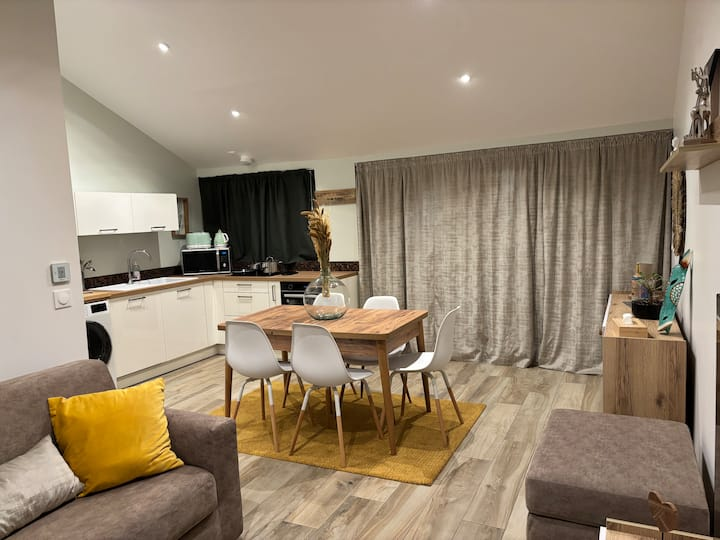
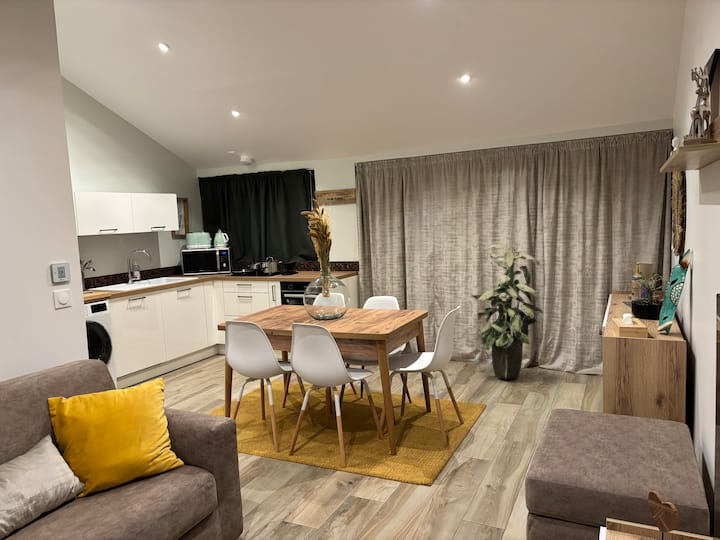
+ indoor plant (505, 310)
